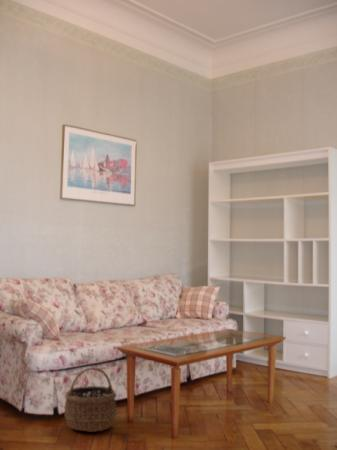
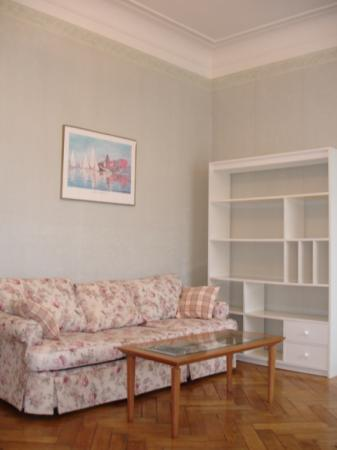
- wicker basket (91, 397)
